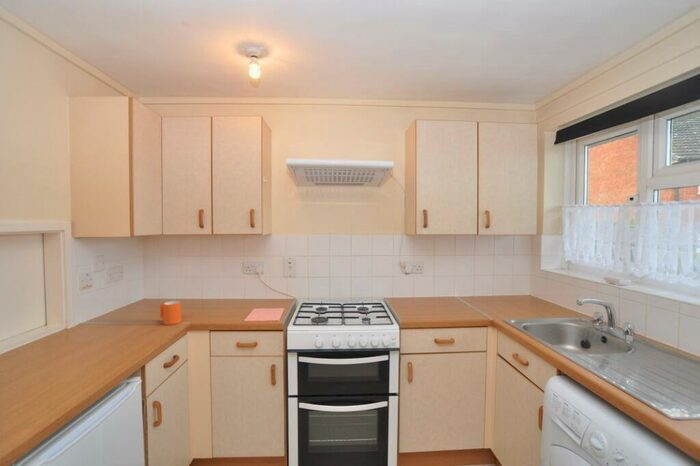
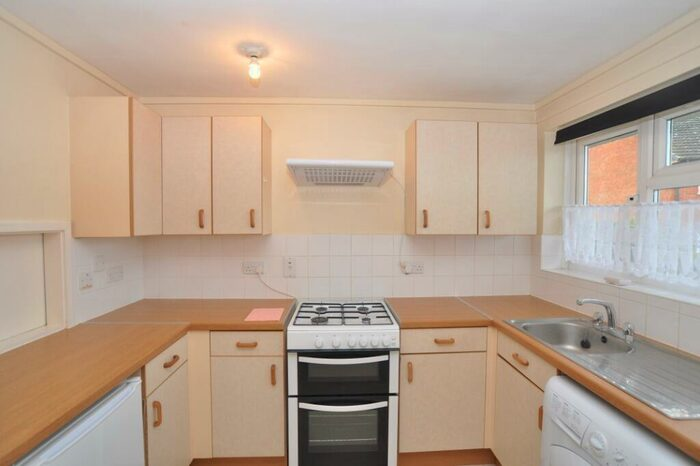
- mug (169, 312)
